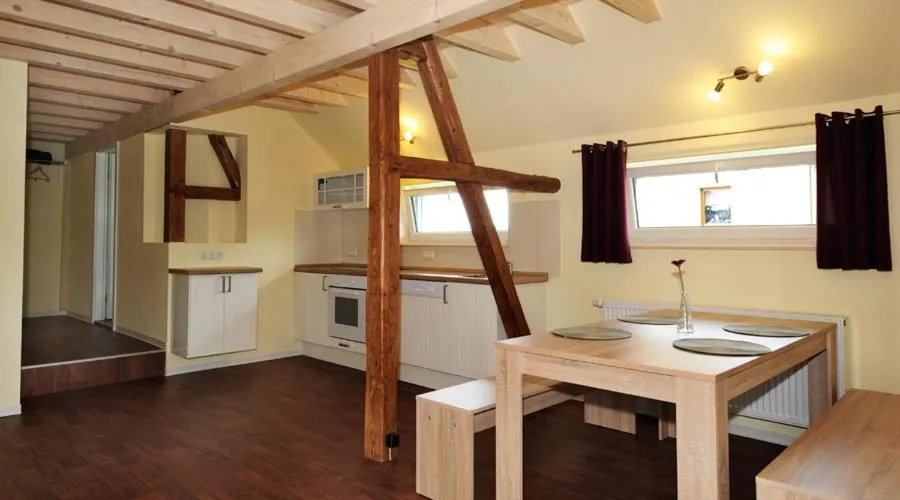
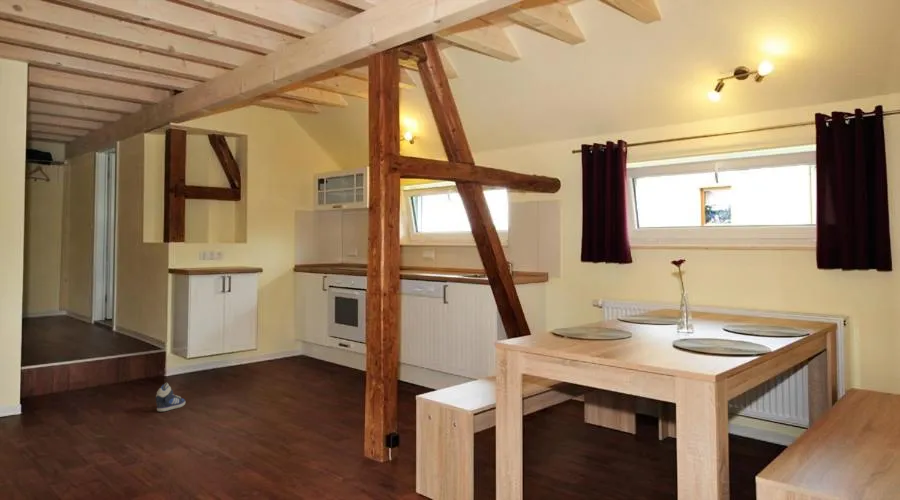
+ sneaker (171, 394)
